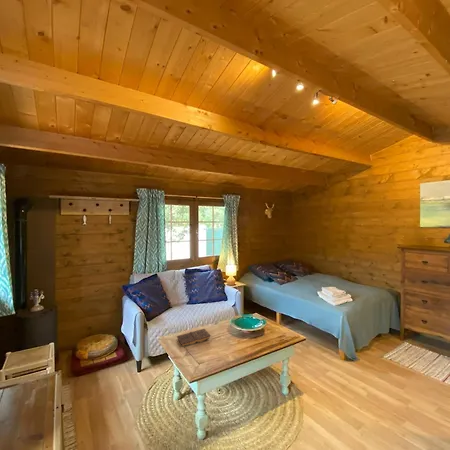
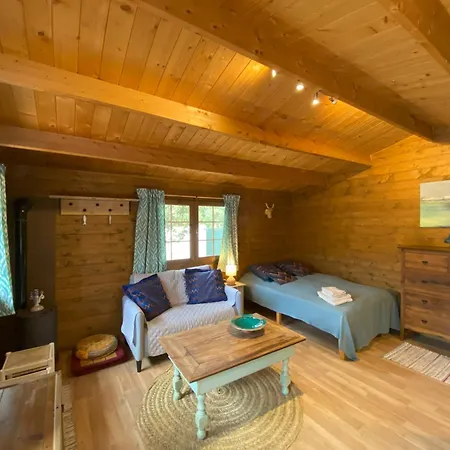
- book (193, 336)
